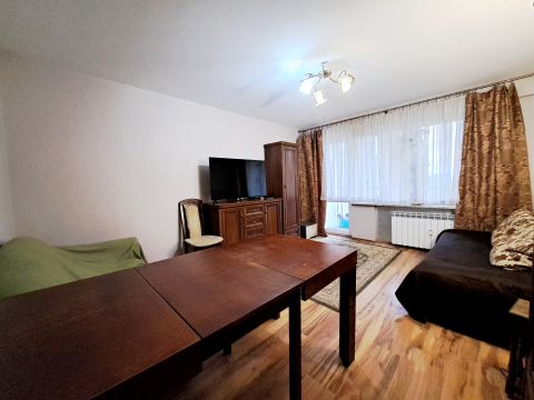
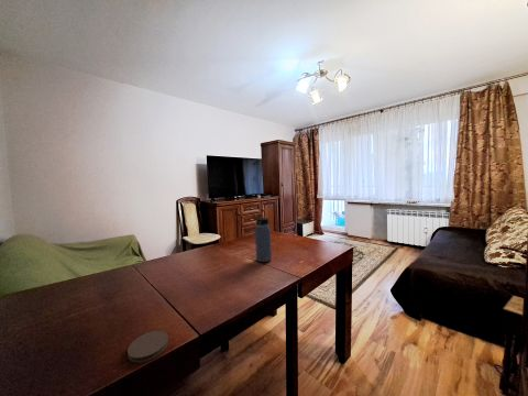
+ water bottle (262, 235)
+ coaster (148, 344)
